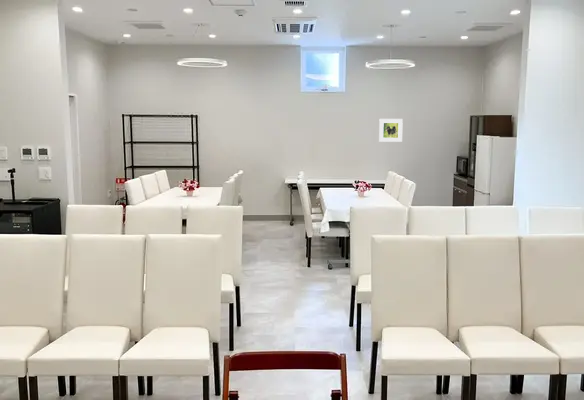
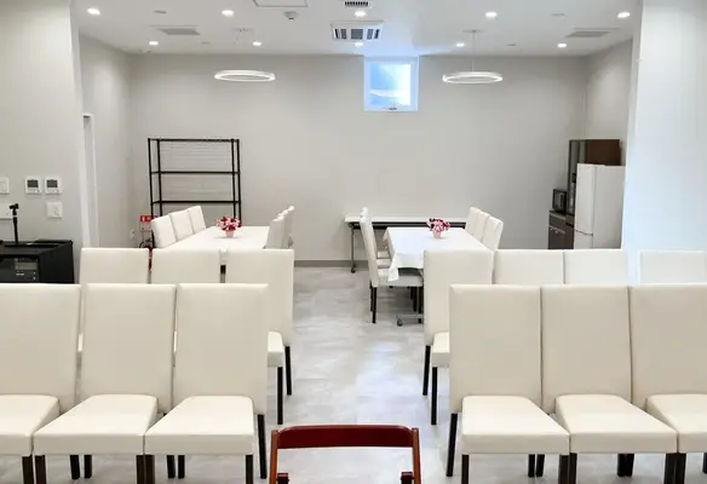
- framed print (390, 130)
